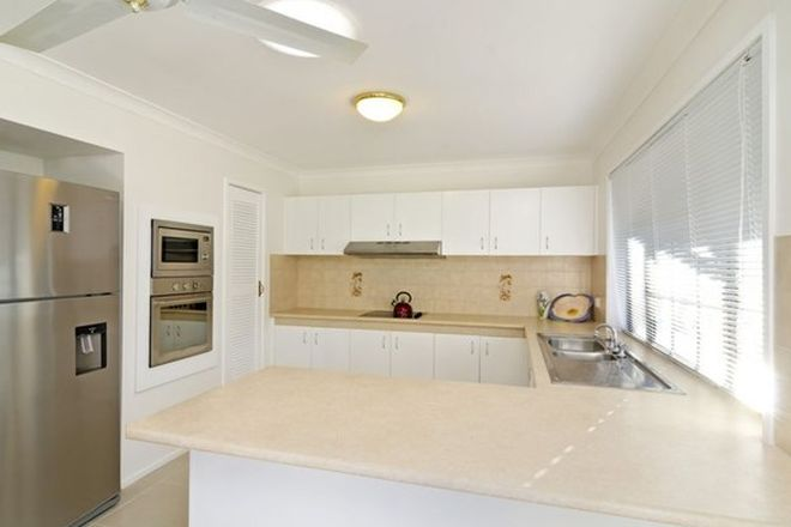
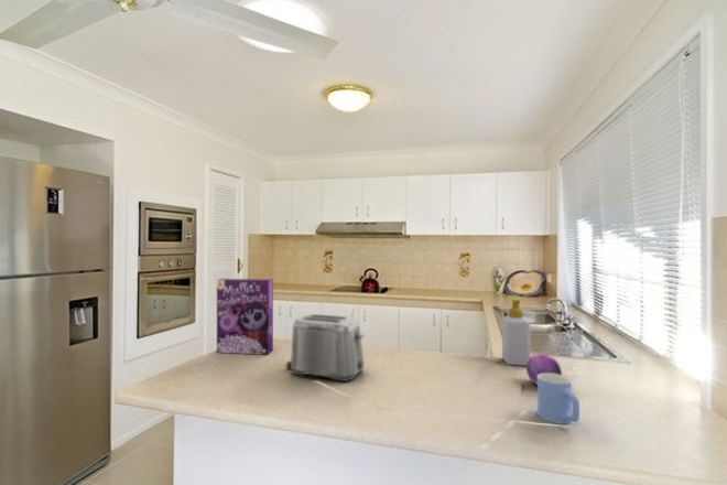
+ soap bottle (516, 331)
+ fruit (543, 369)
+ cereal box (245, 314)
+ mug (557, 400)
+ toaster (324, 344)
